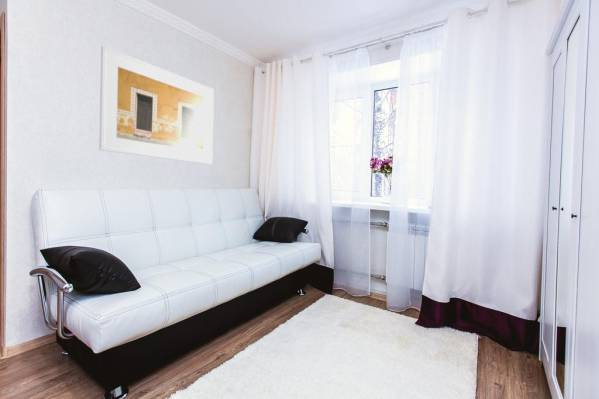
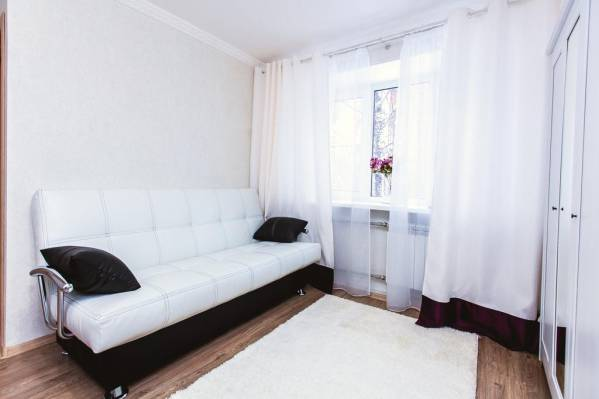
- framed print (165, 114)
